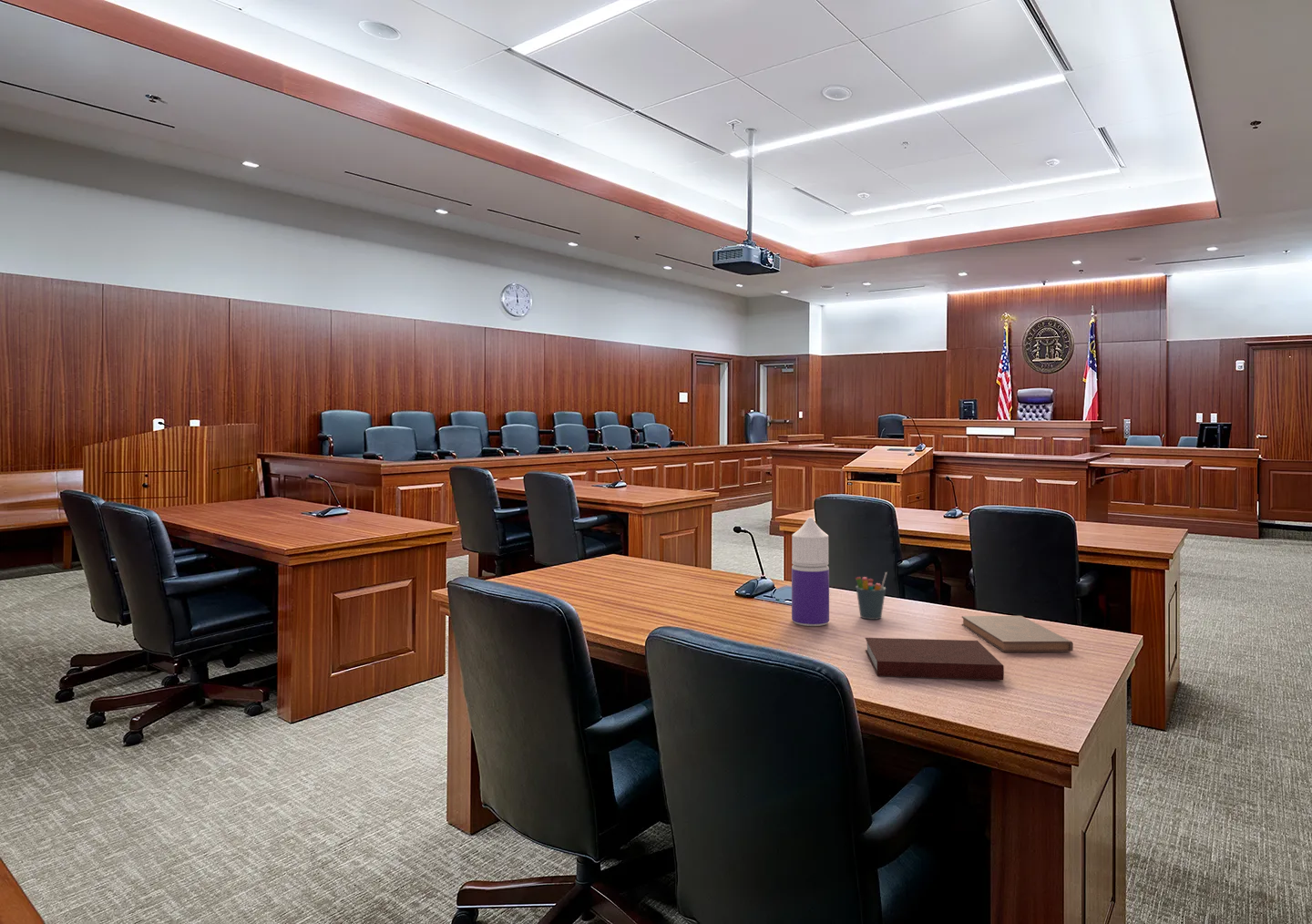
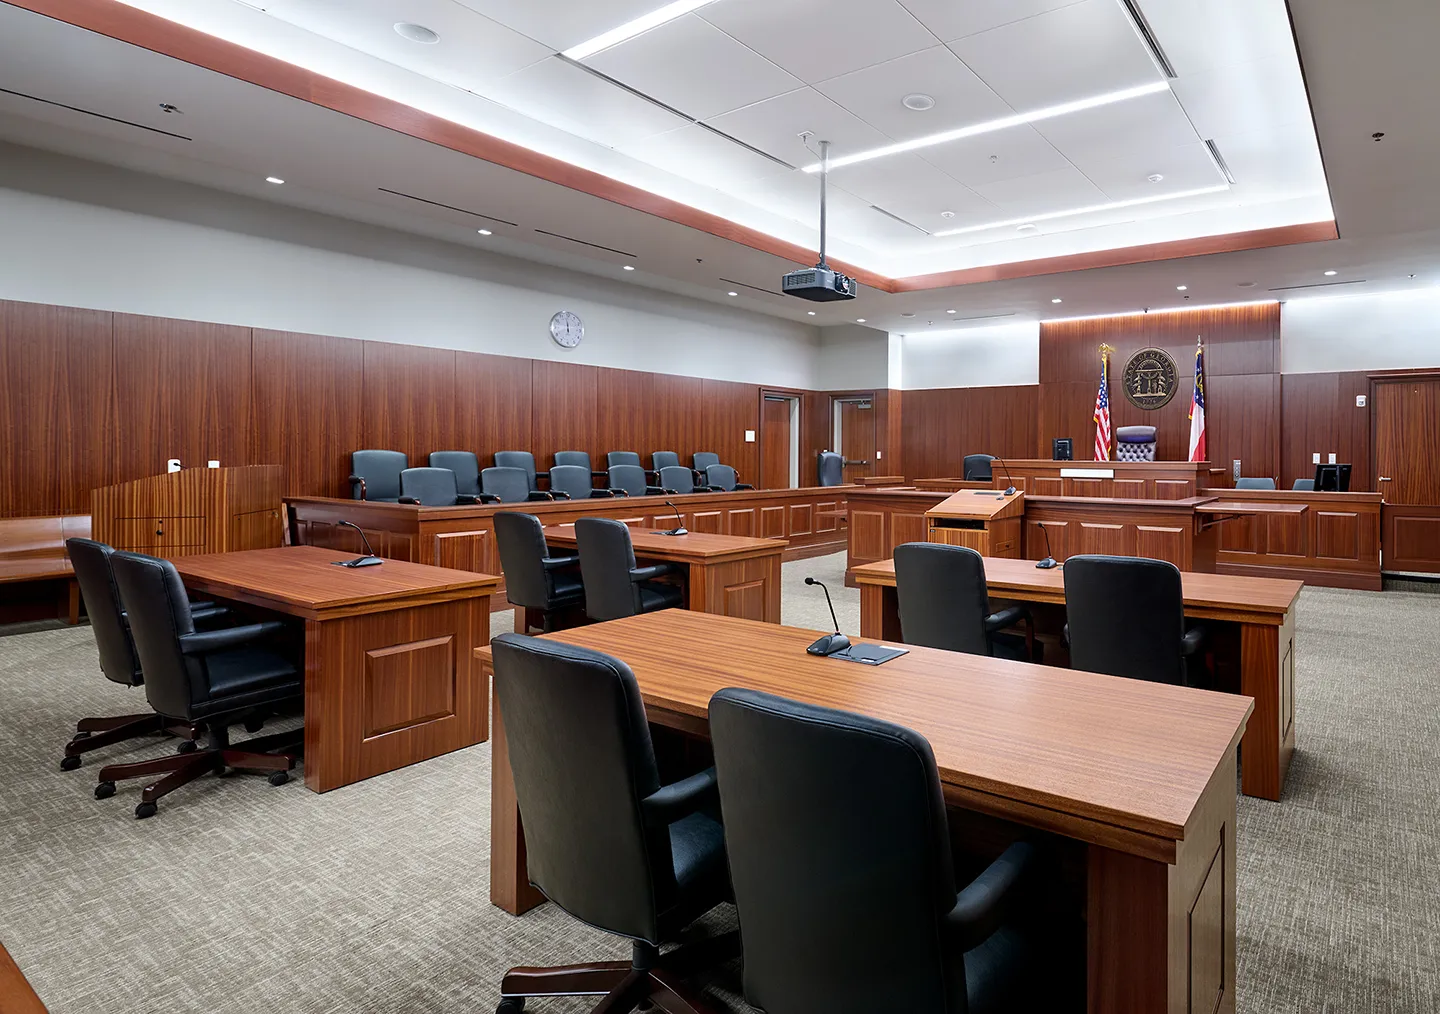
- notebook (929, 657)
- bottle (810, 570)
- pen holder (870, 594)
- book (1013, 632)
